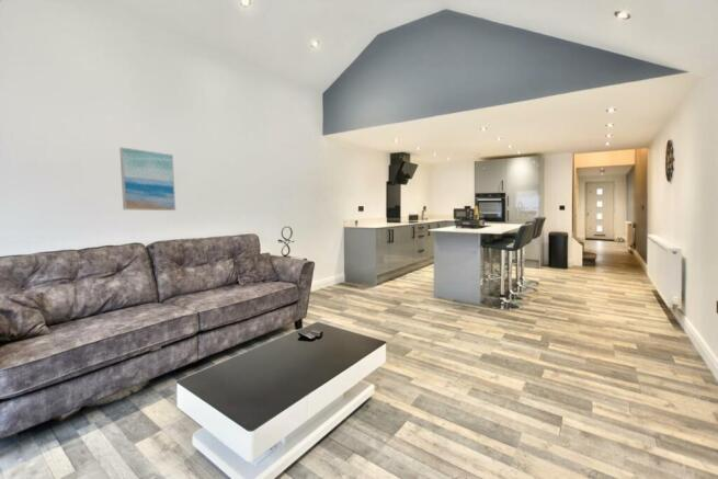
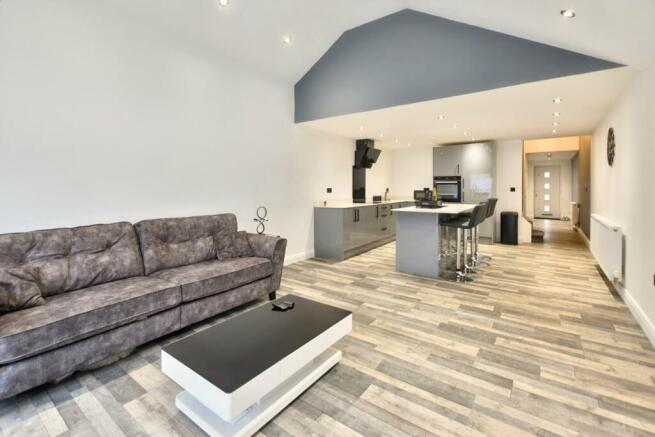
- wall art (149, 180)
